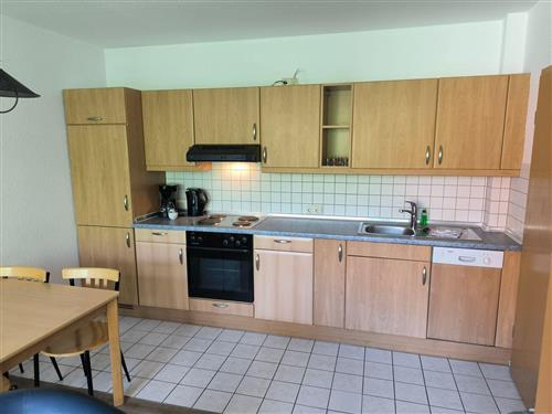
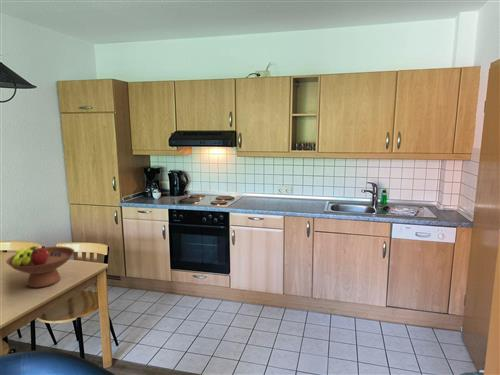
+ fruit bowl (42, 263)
